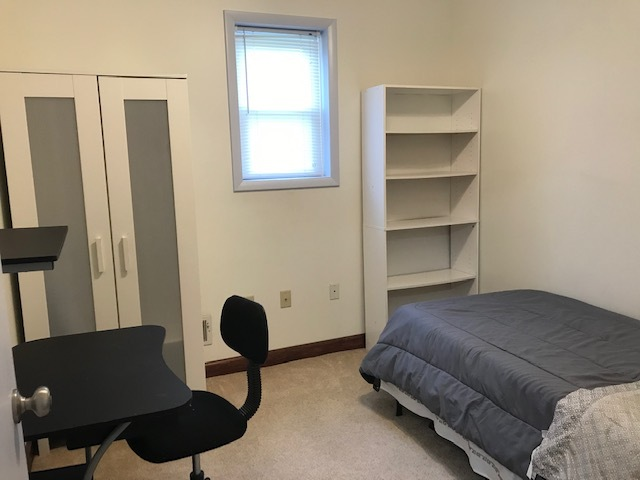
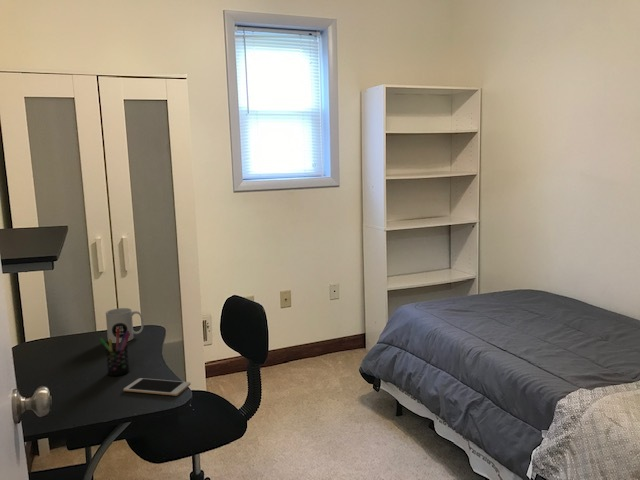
+ pen holder (114, 351)
+ cell phone (157, 386)
+ mug (125, 324)
